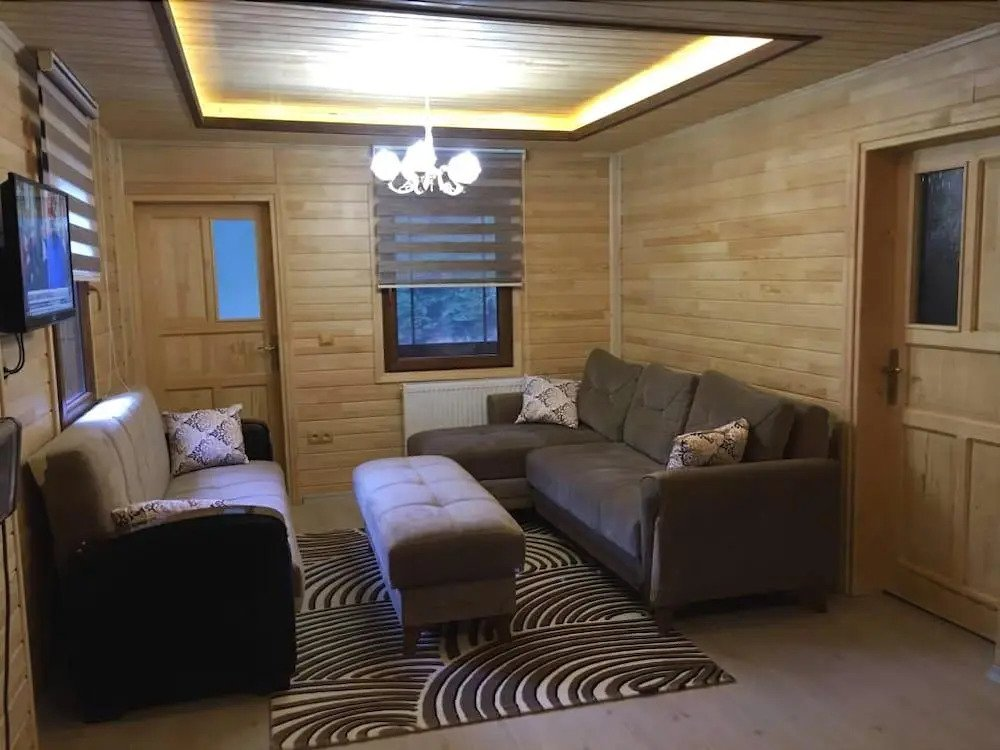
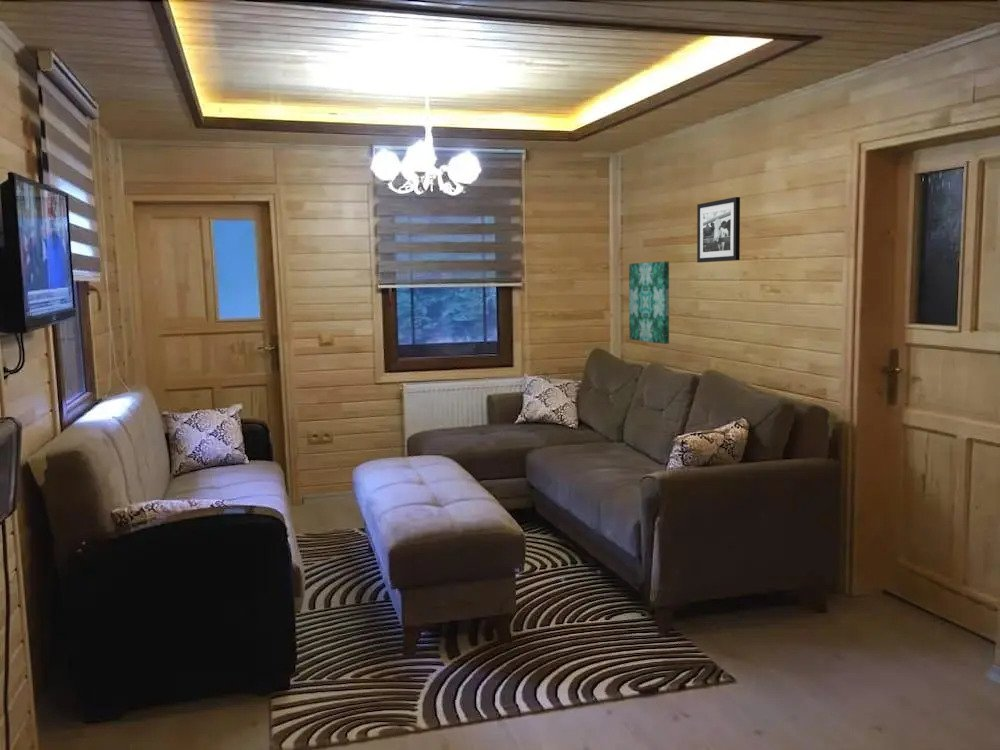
+ wall art (648, 302)
+ picture frame (717, 231)
